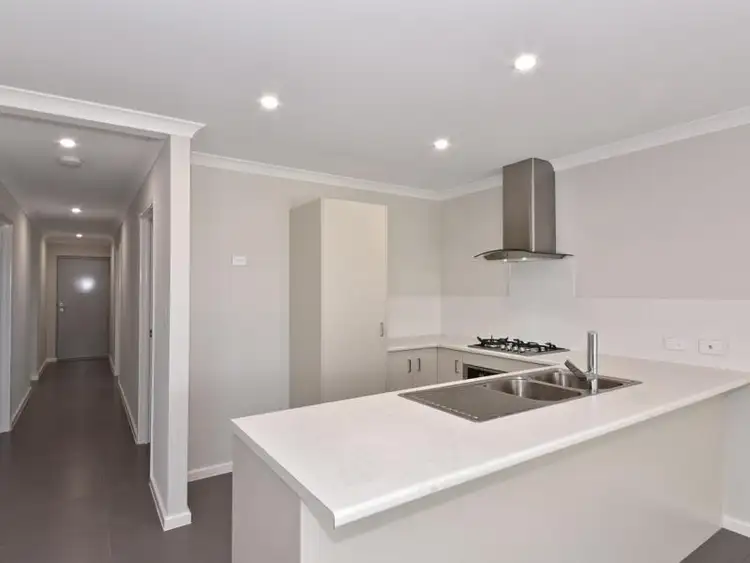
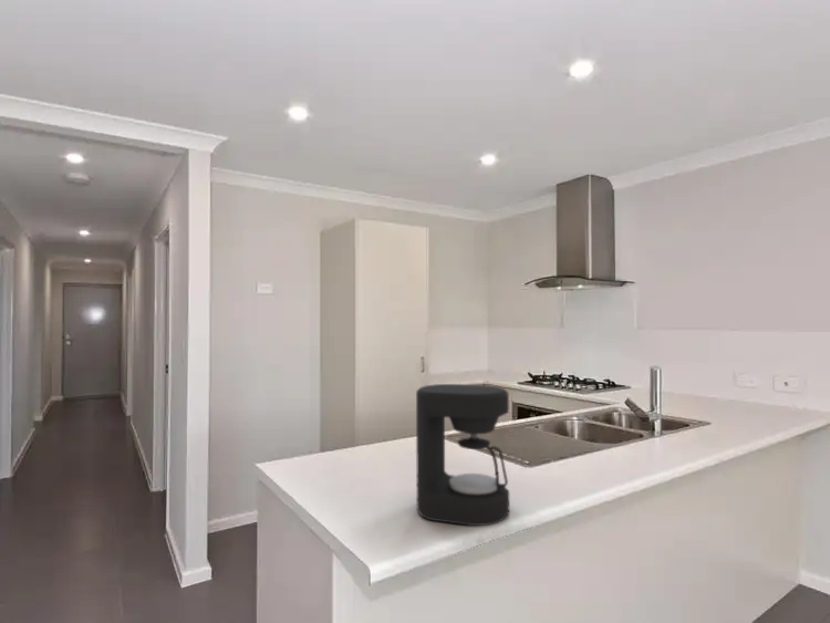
+ coffee maker (463, 447)
